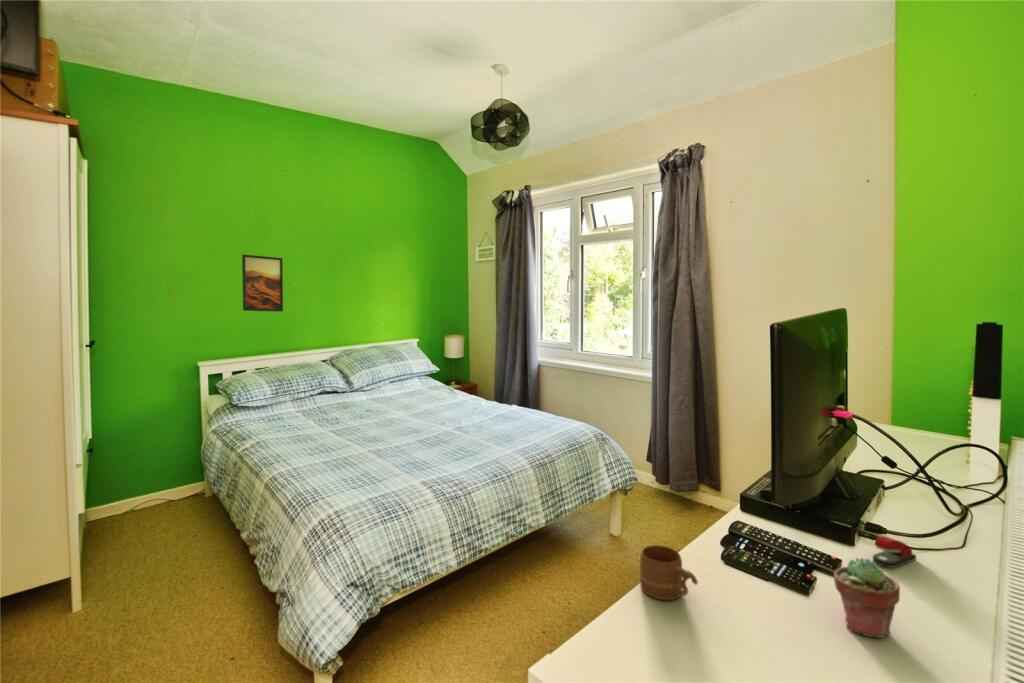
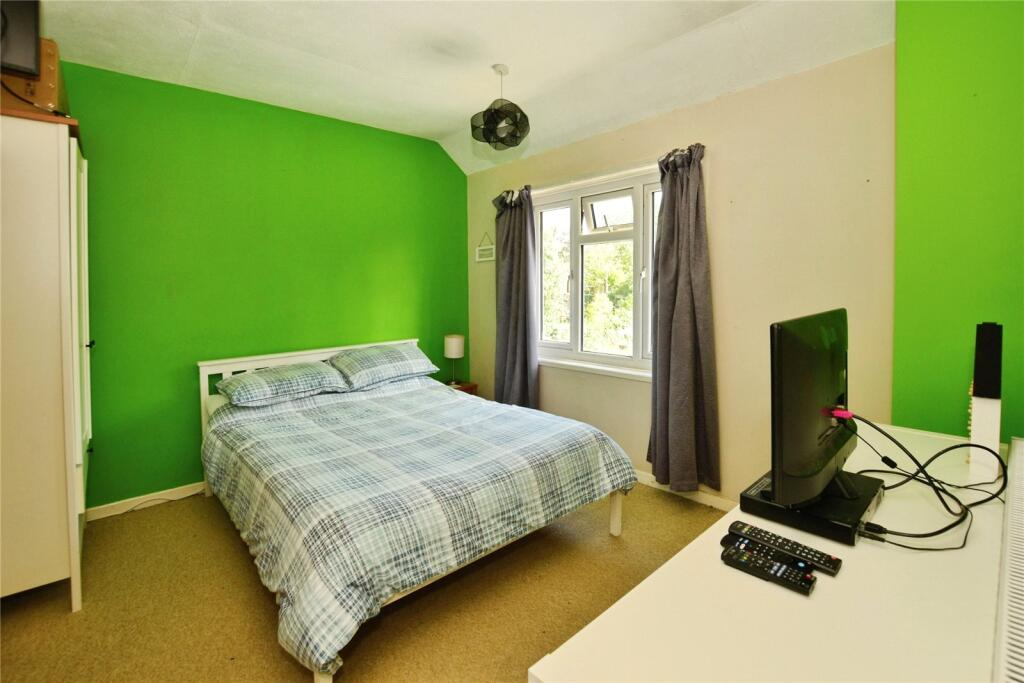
- stapler (892, 548)
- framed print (263, 283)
- mug (668, 576)
- potted succulent (865, 592)
